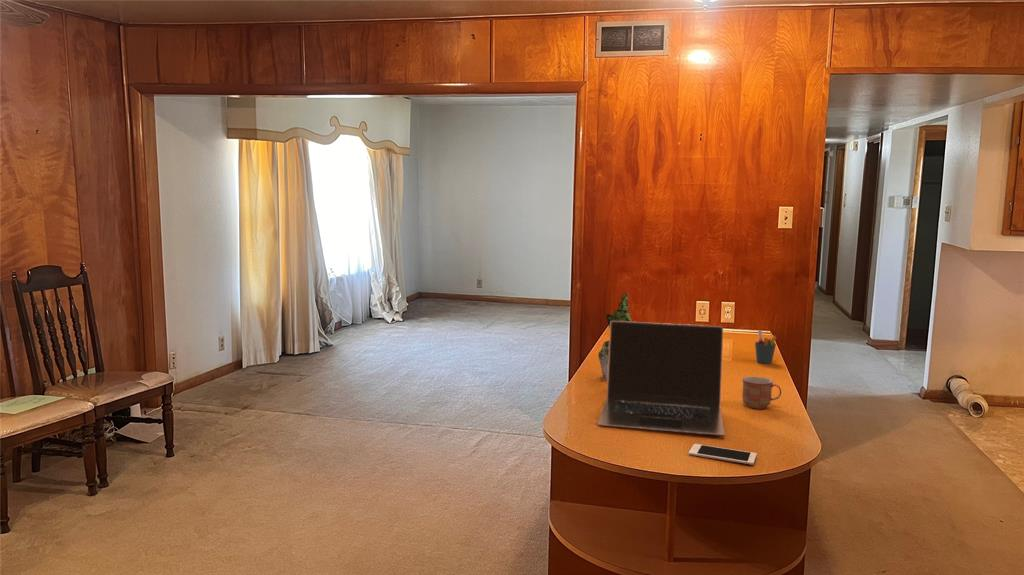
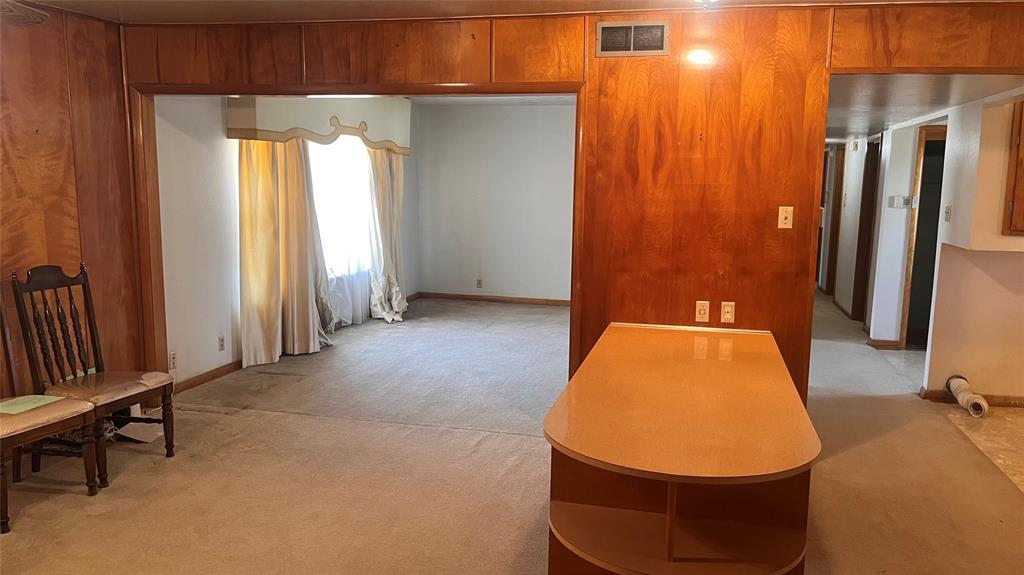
- cell phone (722, 453)
- laptop (663, 373)
- mug (761, 393)
- pen holder (765, 347)
- potted plant (609, 341)
